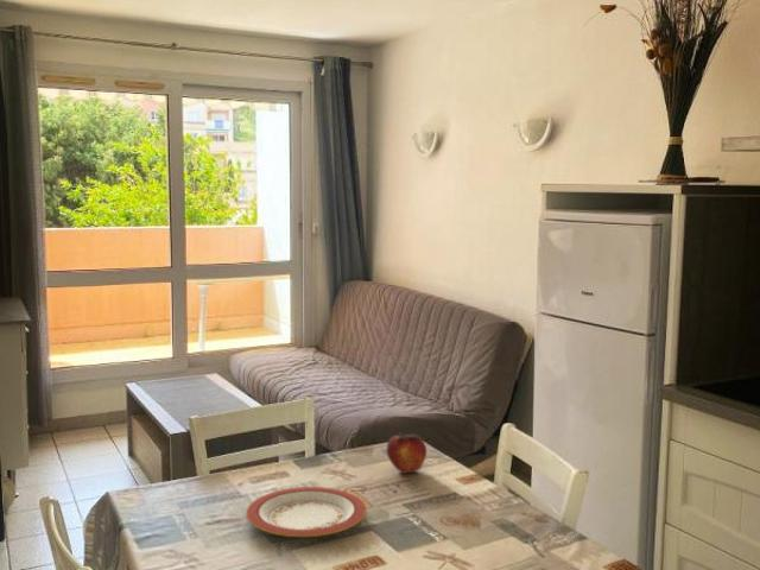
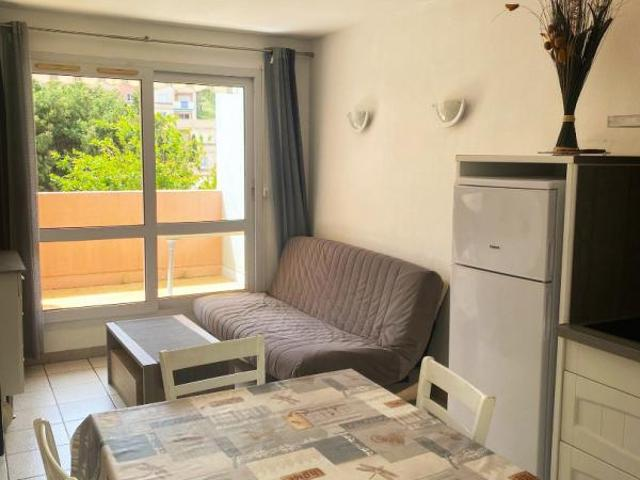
- fruit (406, 451)
- plate (306, 513)
